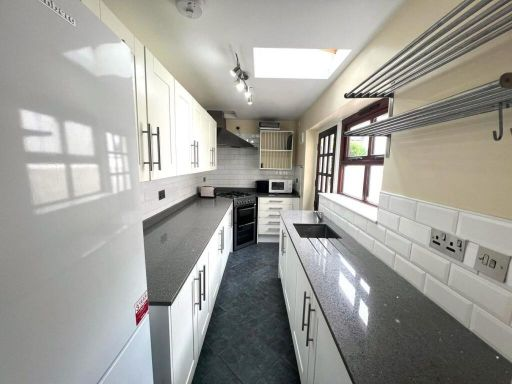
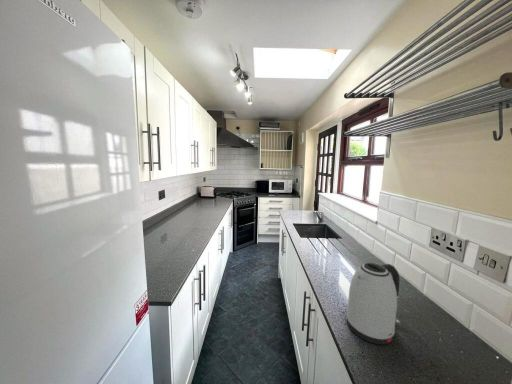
+ kettle (377, 294)
